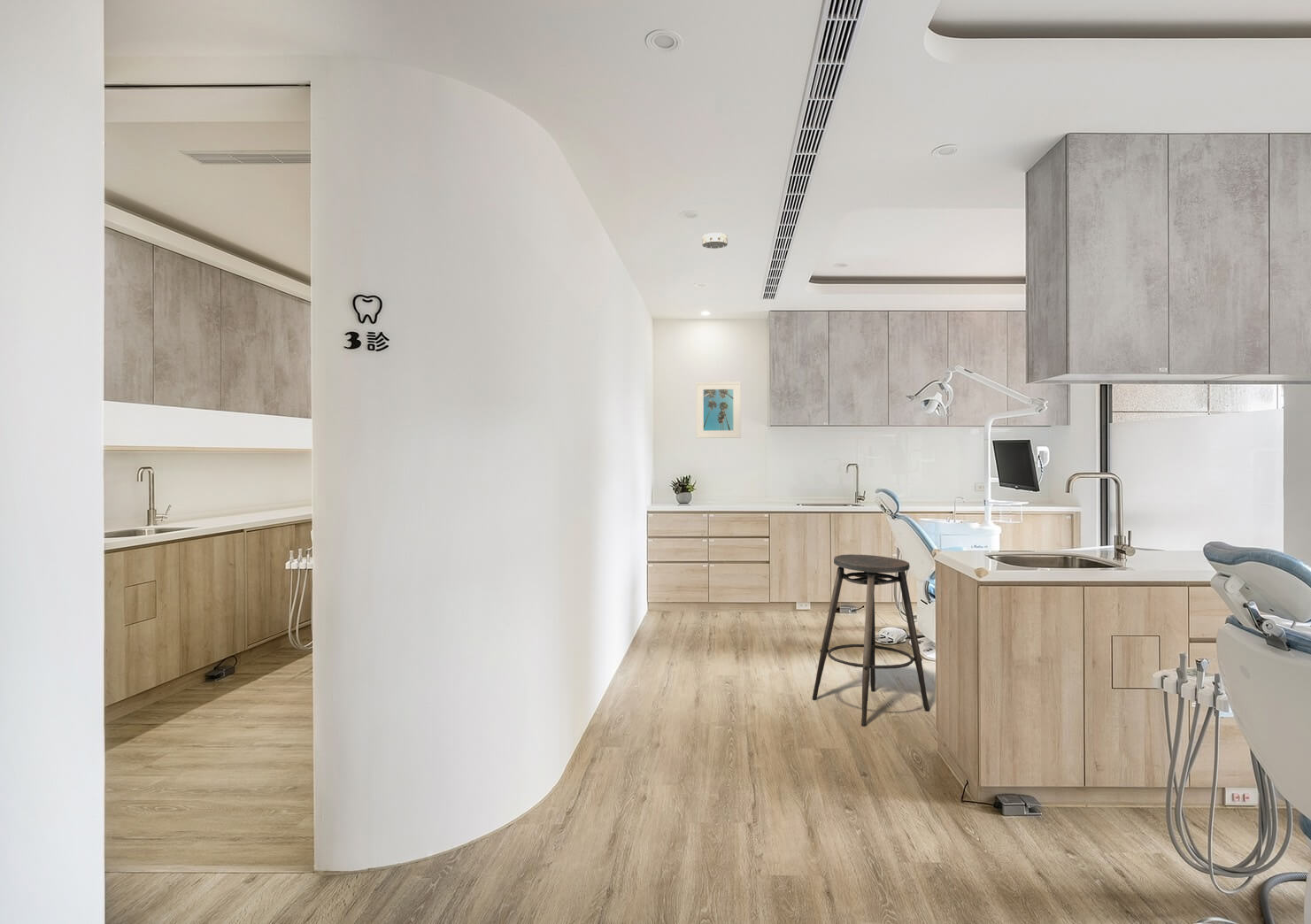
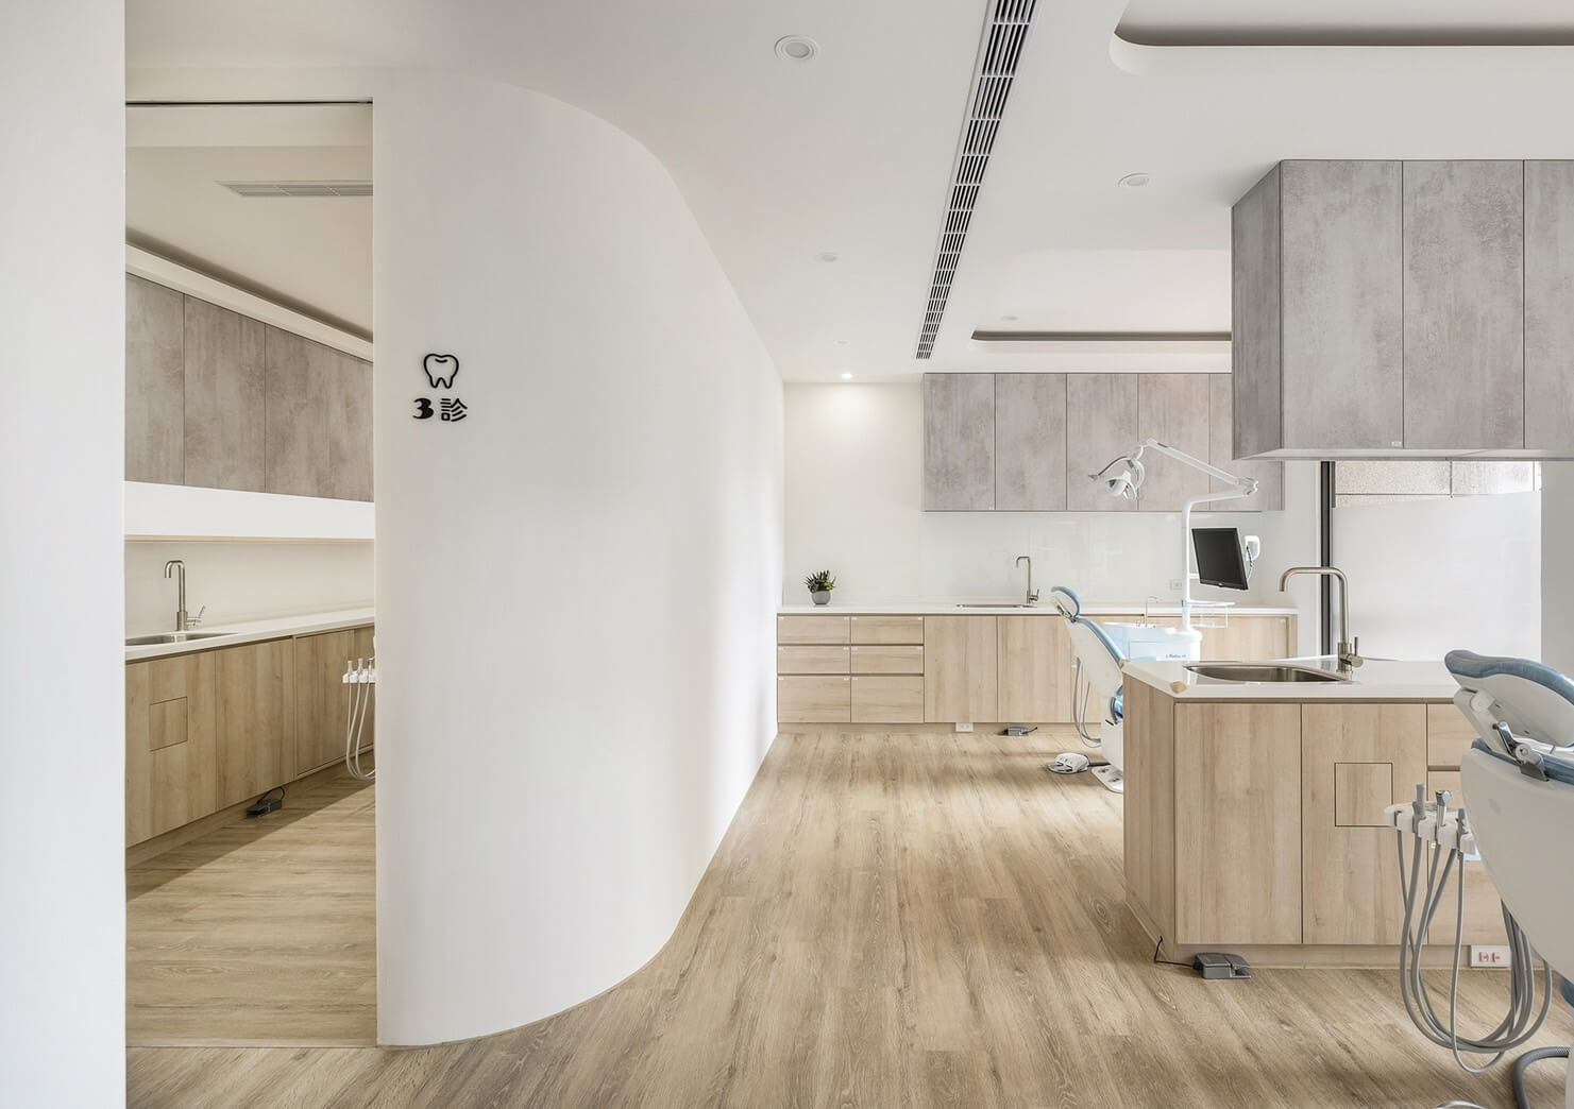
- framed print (718, 410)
- stool (867, 632)
- smoke detector (714, 240)
